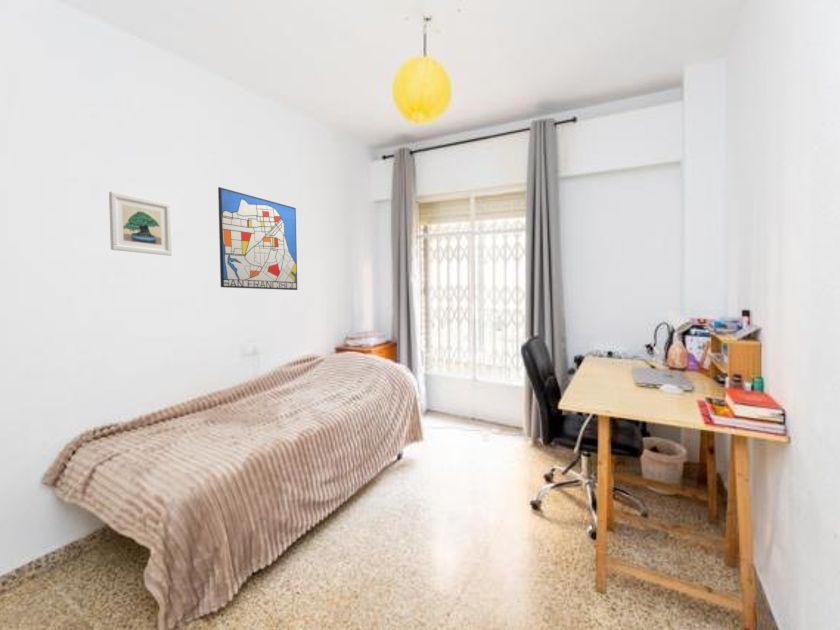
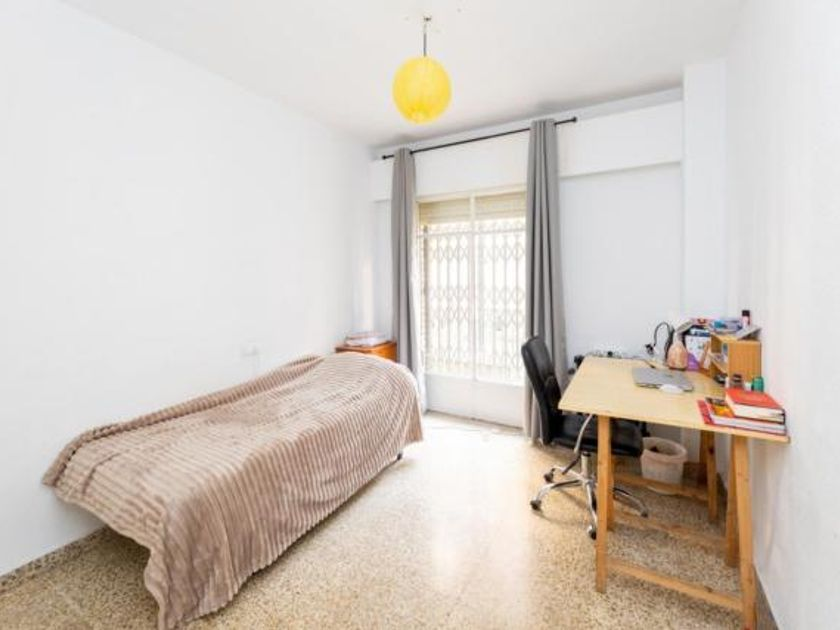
- wall art (261, 243)
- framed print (142, 225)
